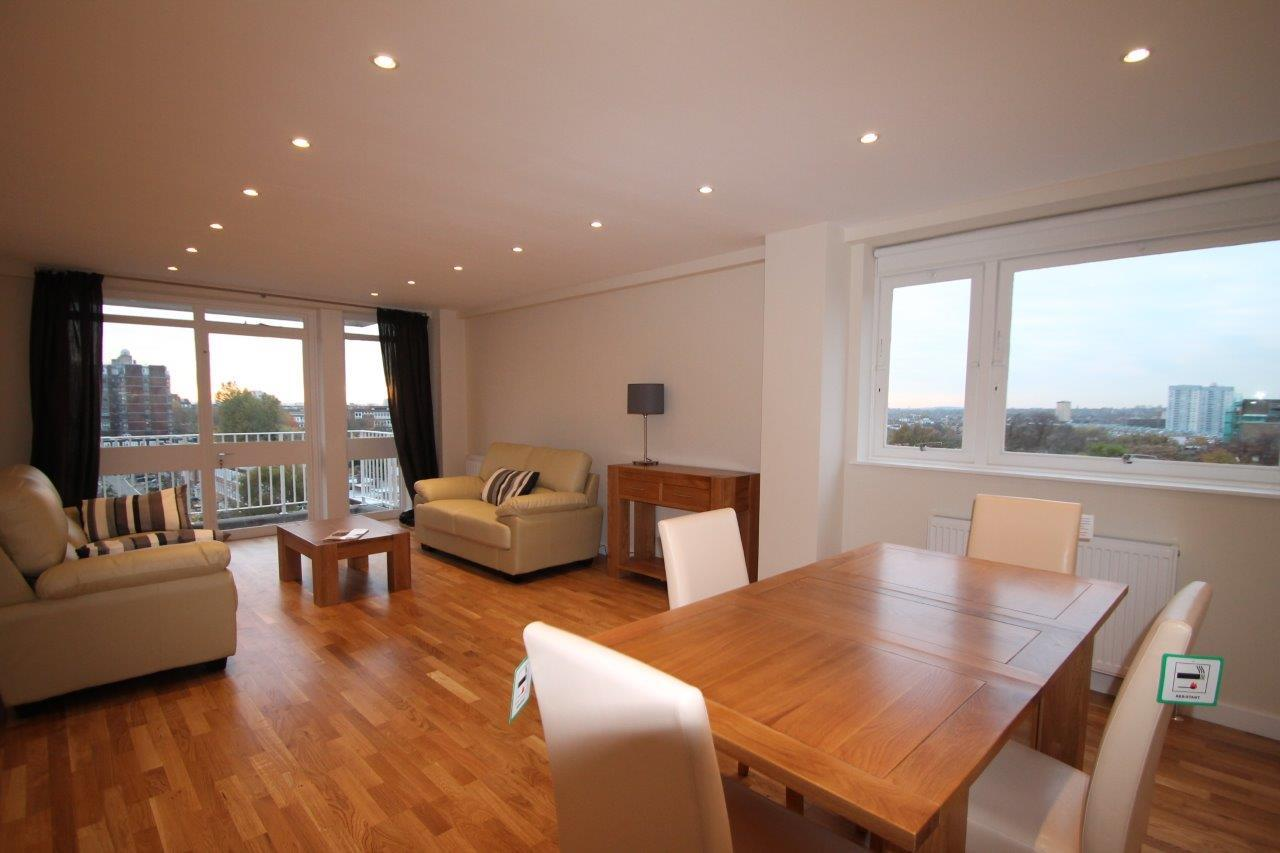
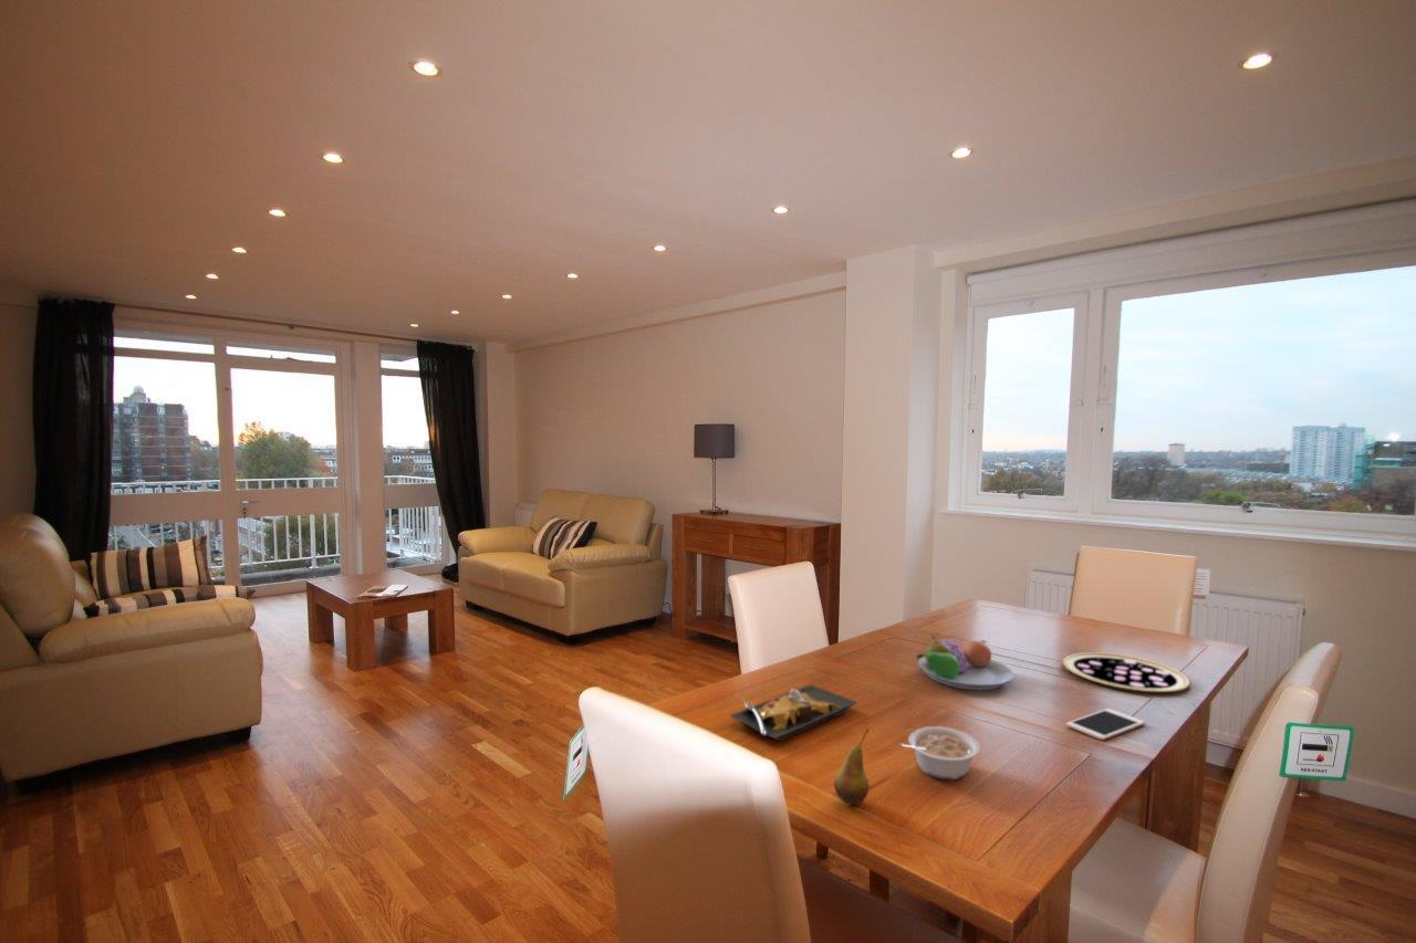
+ fruit (852, 767)
+ fruit bowl (960, 659)
+ plate (788, 702)
+ legume (941, 753)
+ pizza (1123, 671)
+ cell phone (1105, 723)
